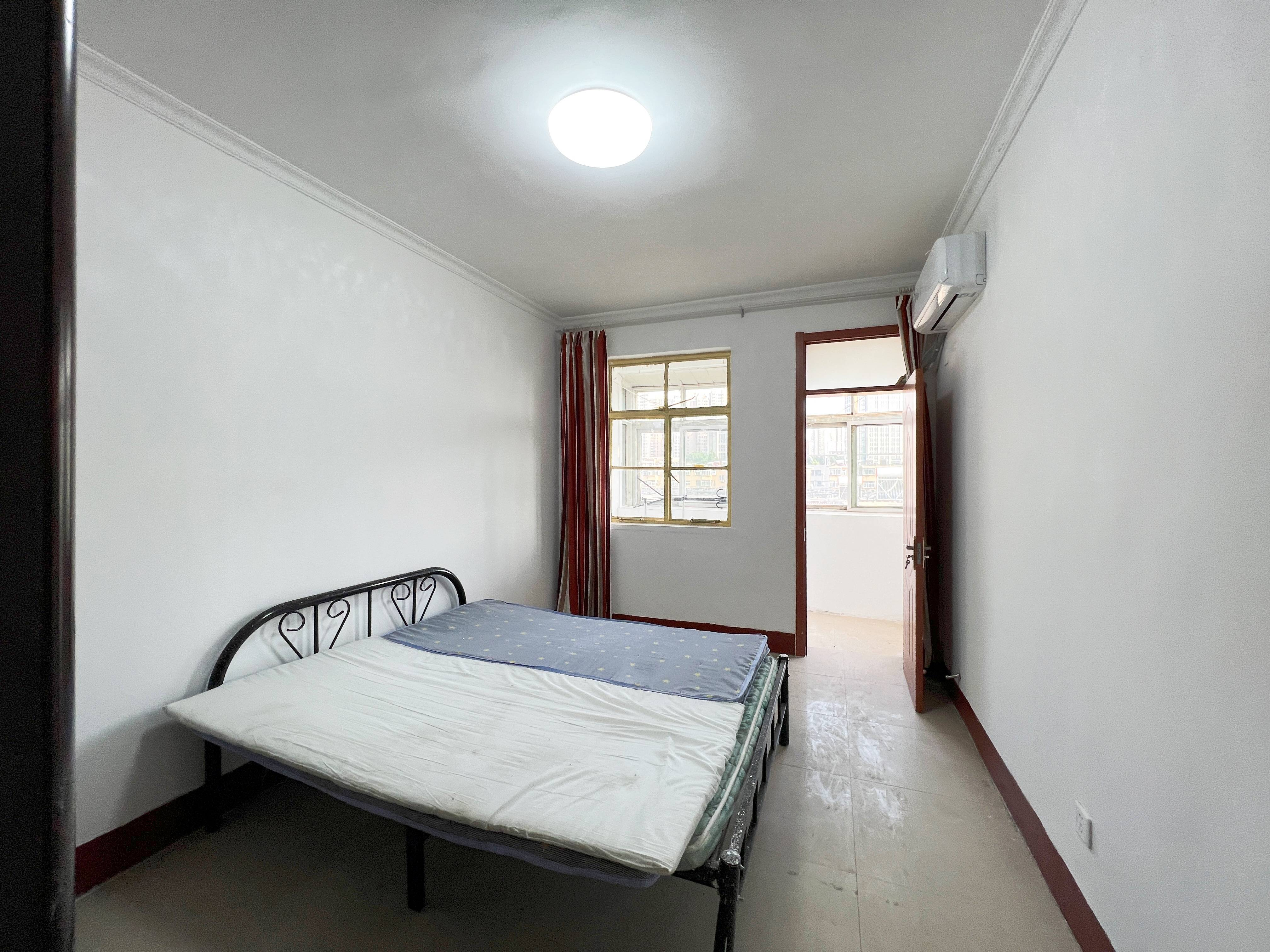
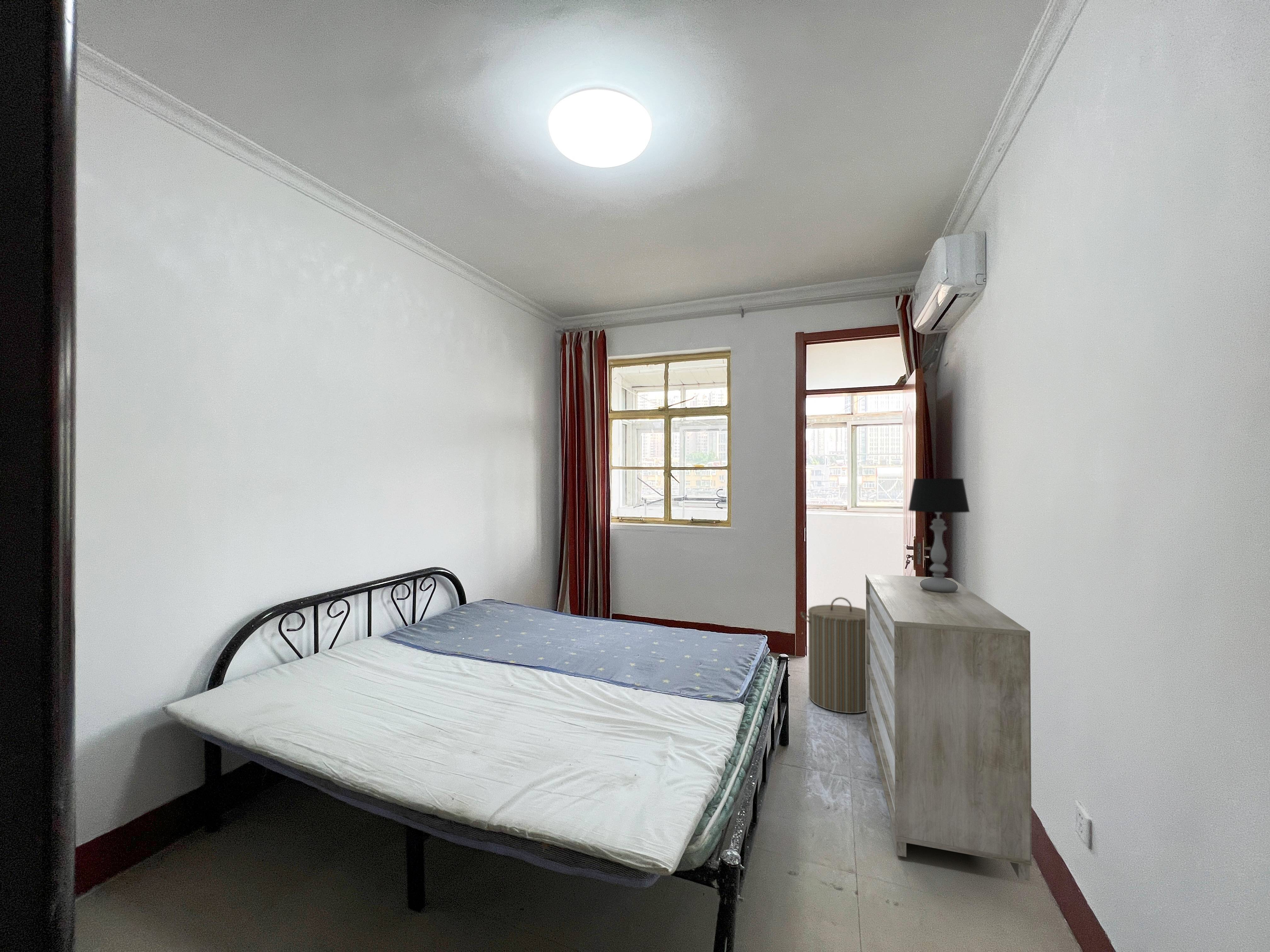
+ dresser (929, 692)
+ table lamp (938, 534)
+ laundry hamper (840, 649)
